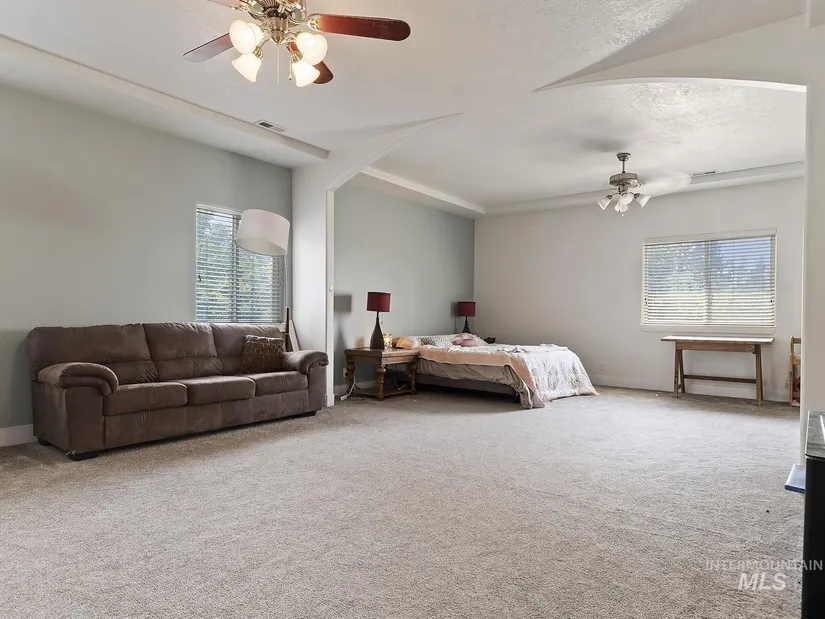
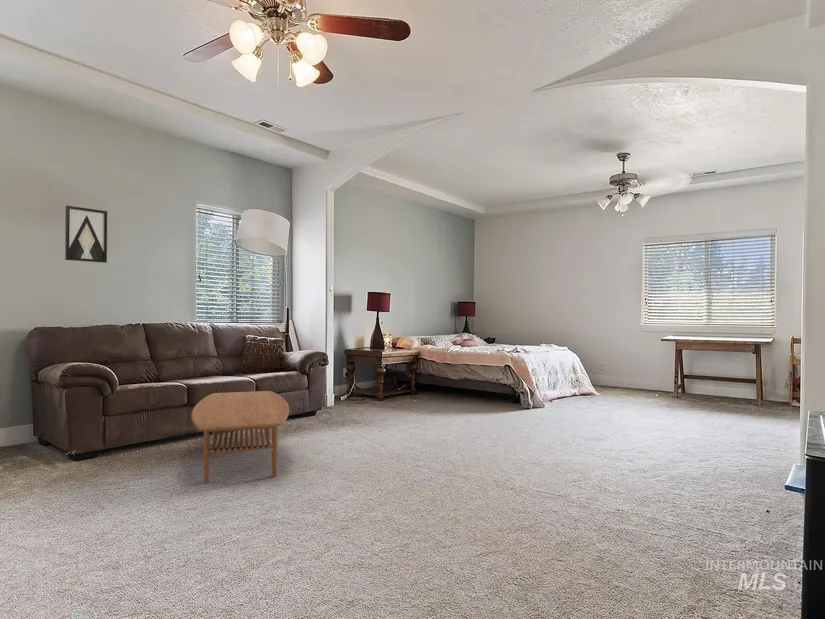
+ coffee table (241, 432)
+ wall art (86, 234)
